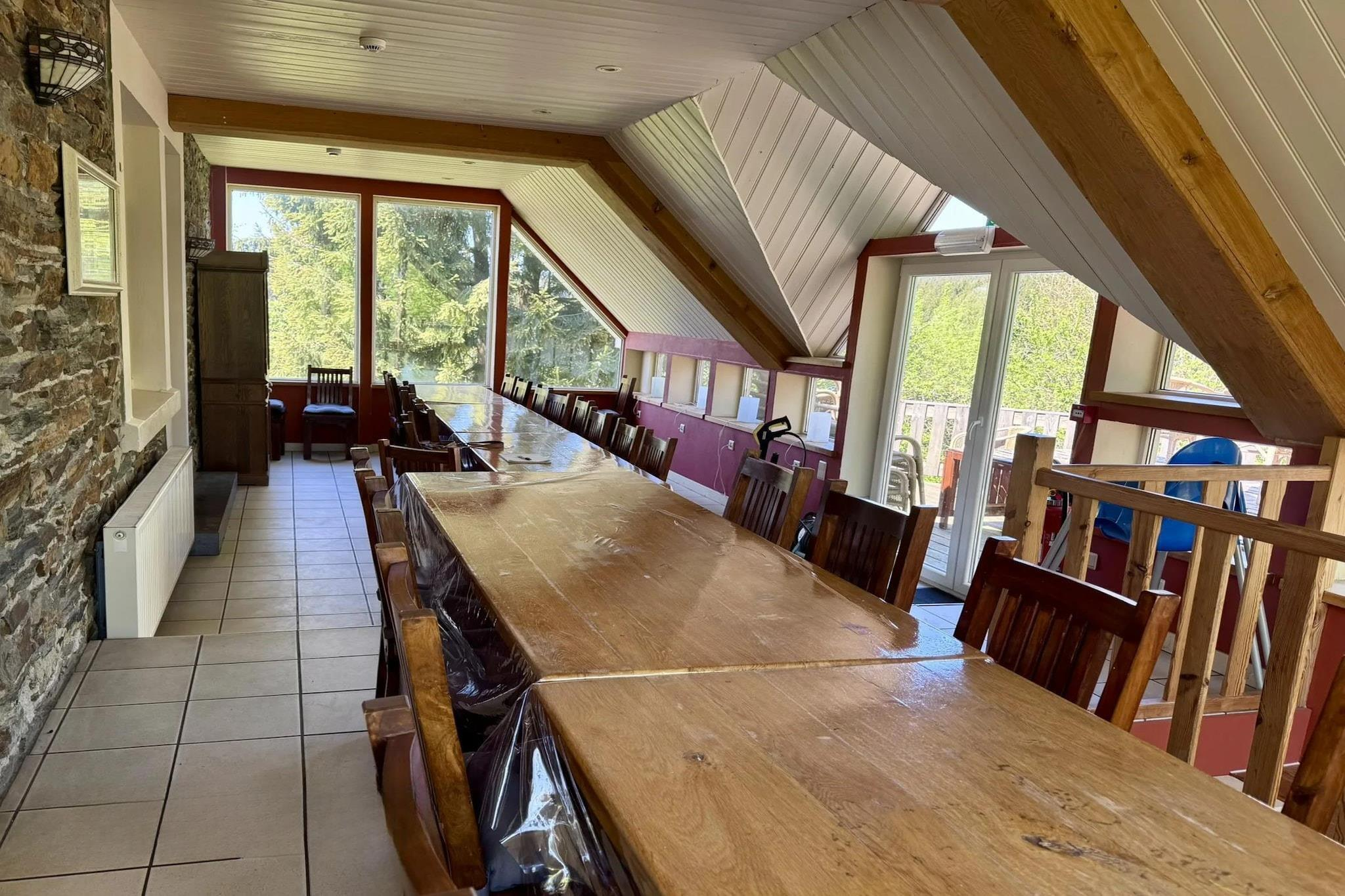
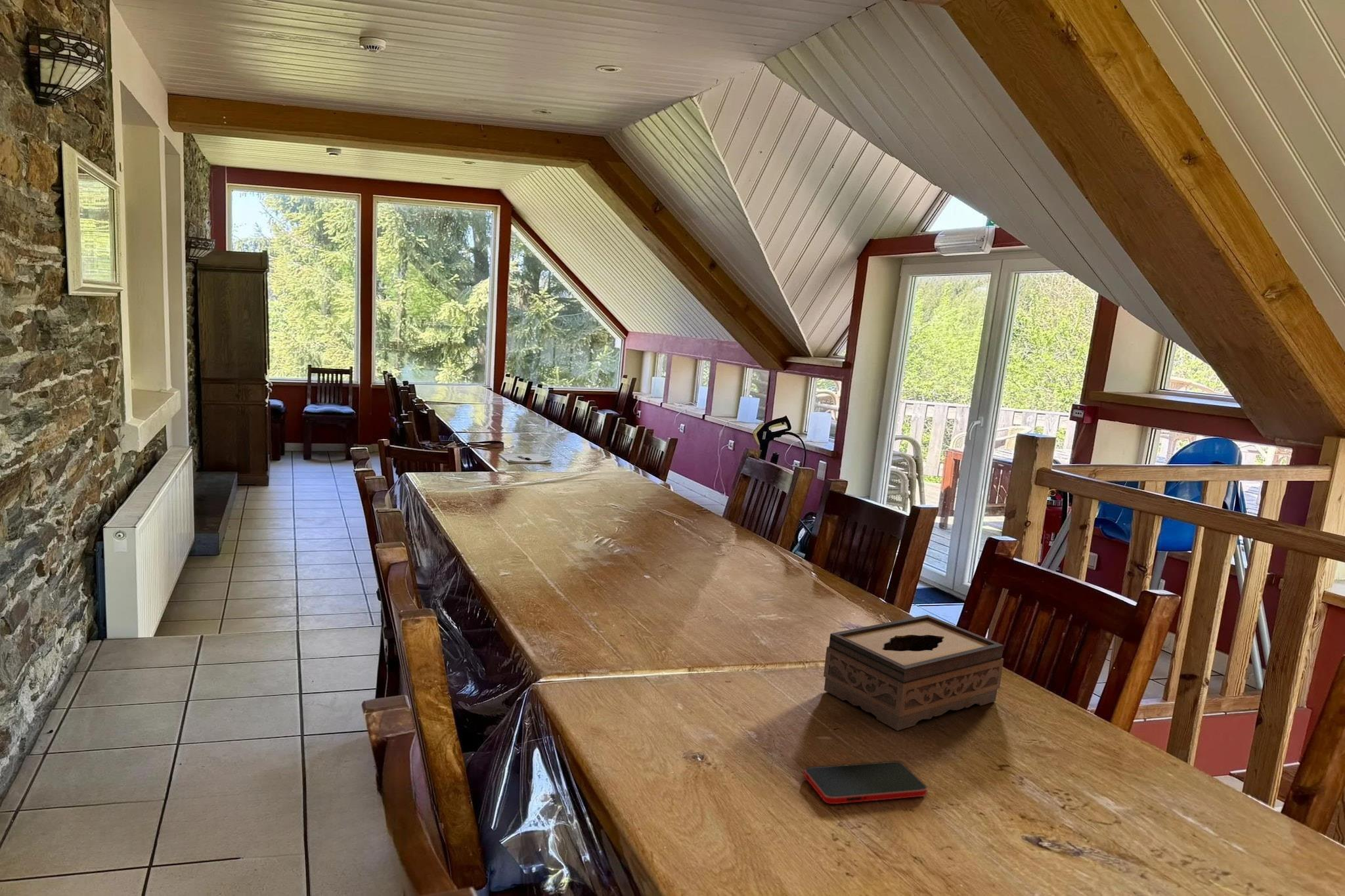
+ tissue box (914, 668)
+ smartphone (865, 781)
